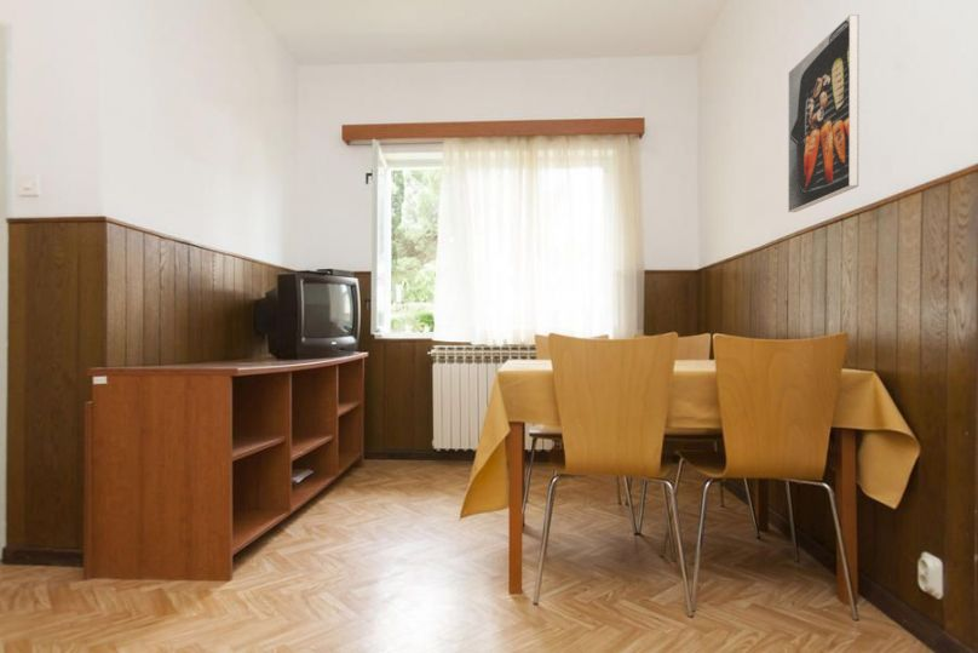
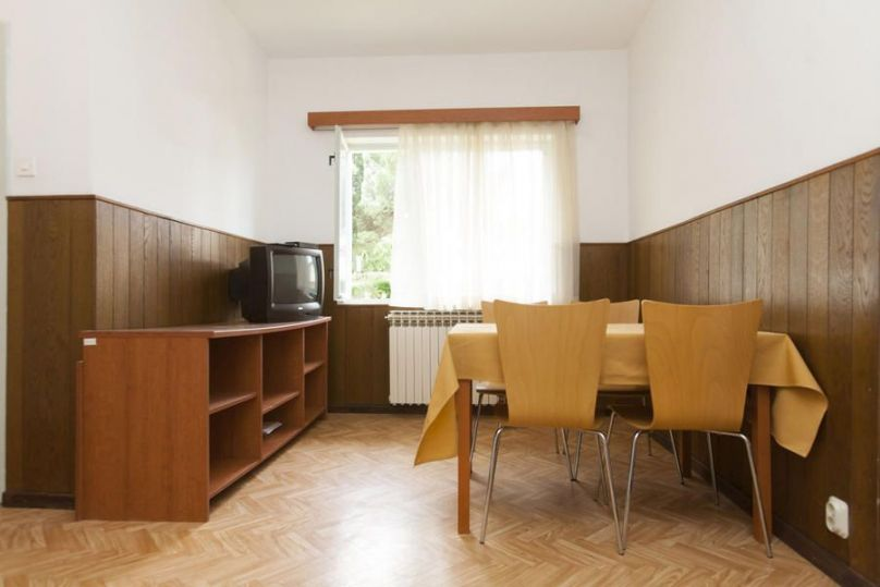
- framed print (819, 124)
